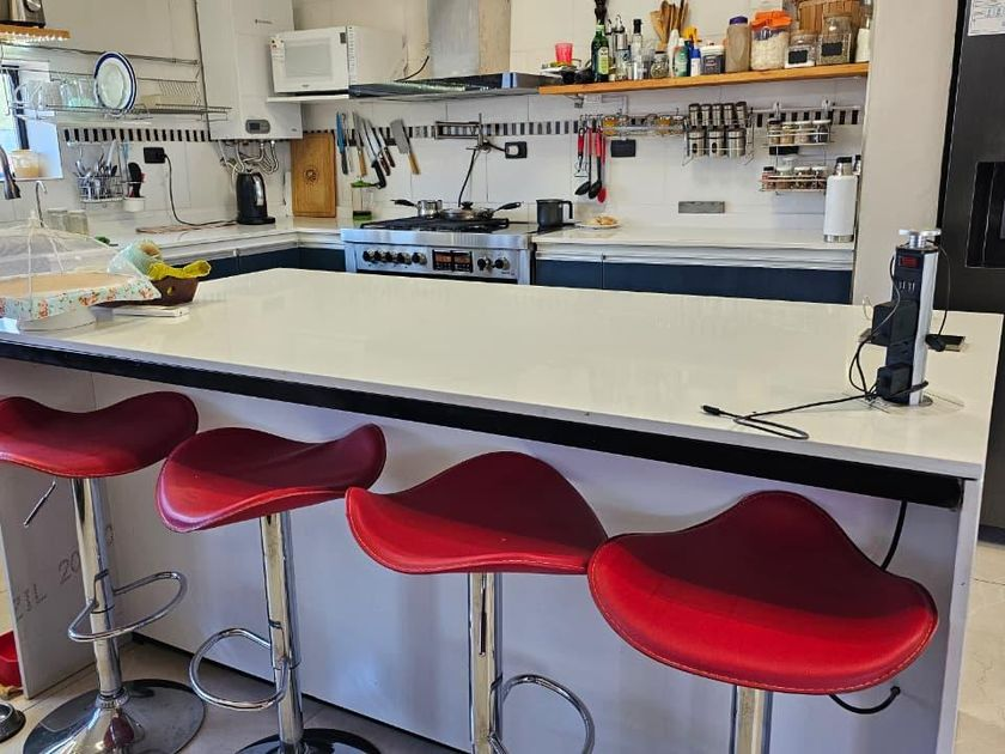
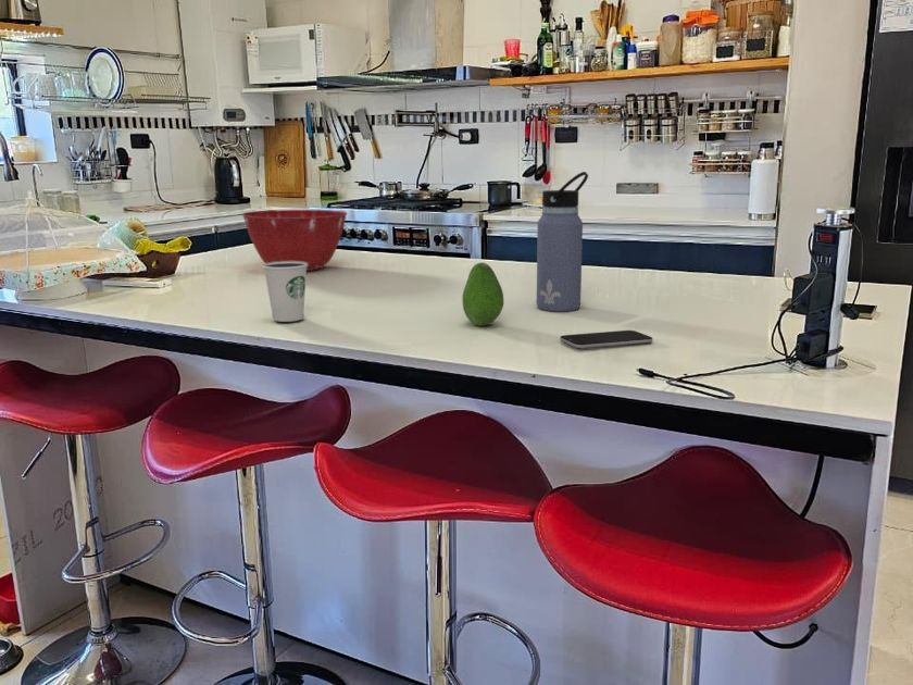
+ mixing bowl (297, 240)
+ dixie cup (286, 291)
+ smartphone (605, 338)
+ water bottle (561, 241)
+ fruit (483, 294)
